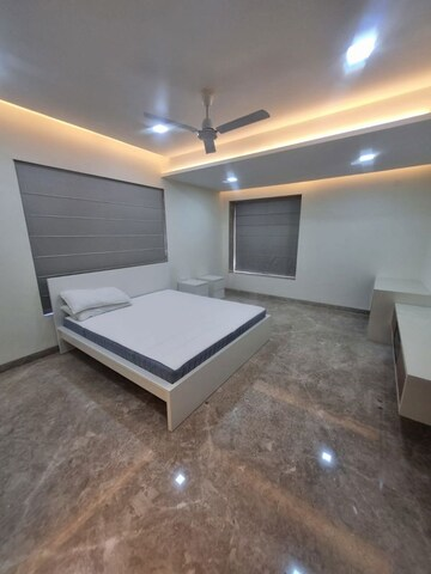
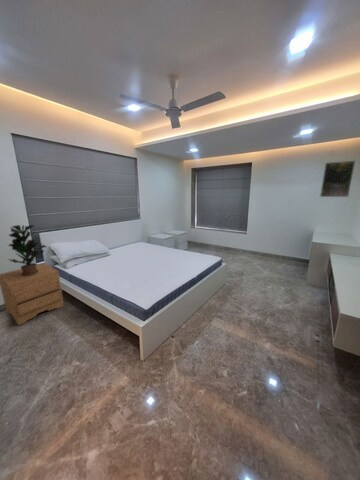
+ nightstand (33, 291)
+ potted plant (29, 249)
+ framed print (336, 179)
